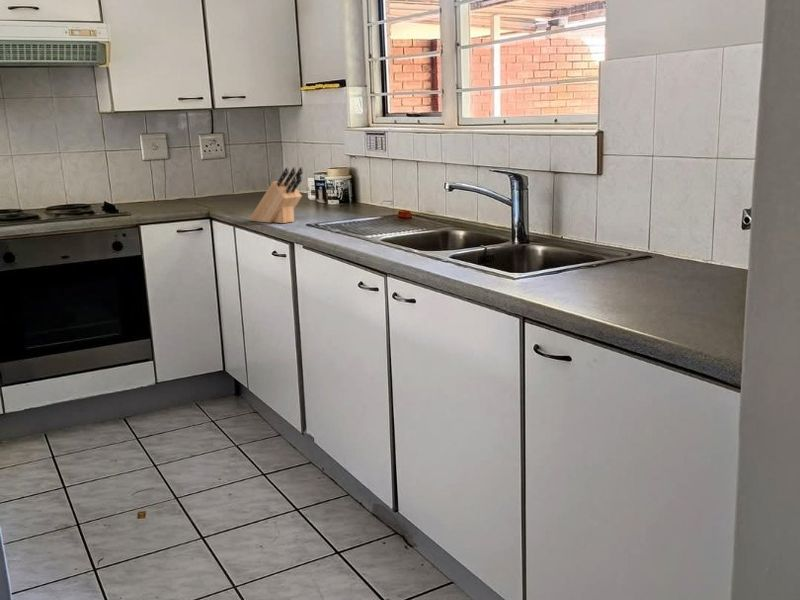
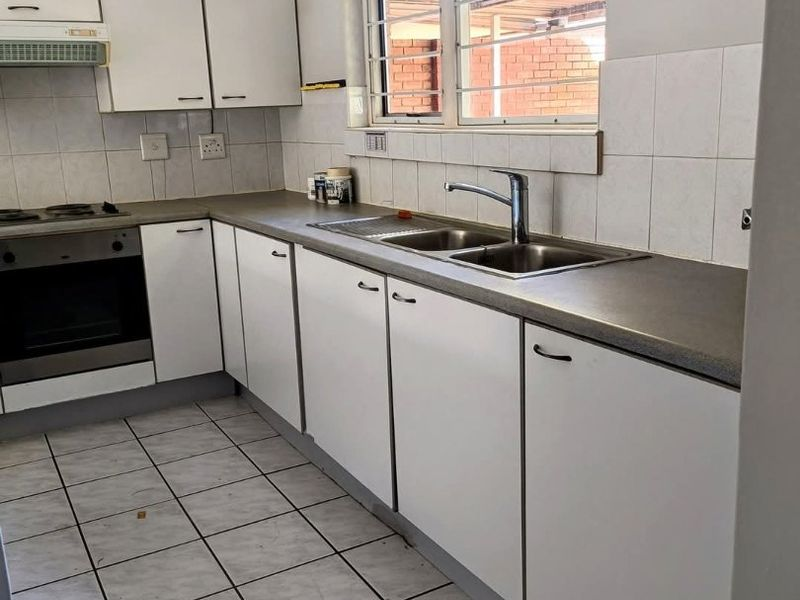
- knife block (277, 194)
